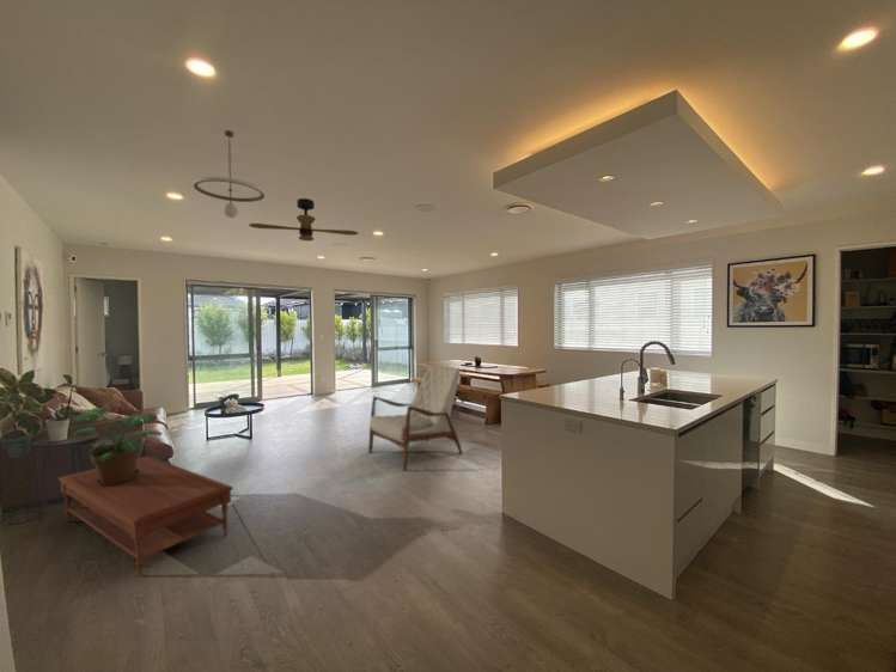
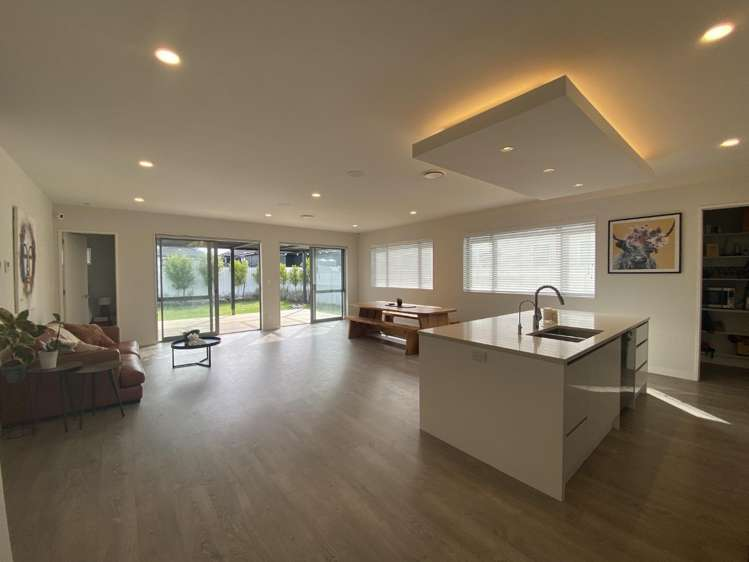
- ceiling fan (305, 218)
- pendant light (230, 175)
- potted plant (123, 442)
- coffee table (142, 505)
- armchair (419, 410)
